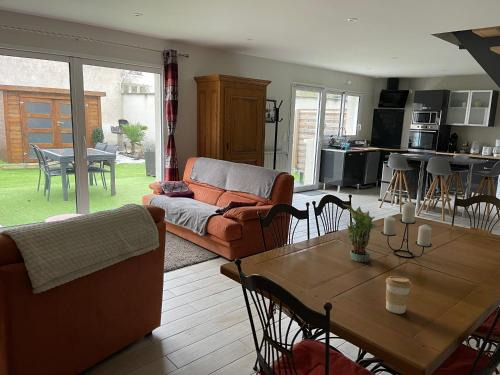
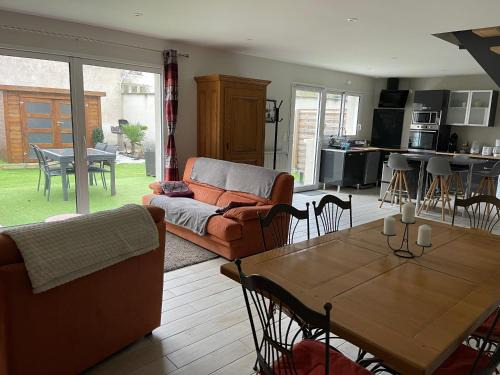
- coffee cup (397, 293)
- potted plant (357, 231)
